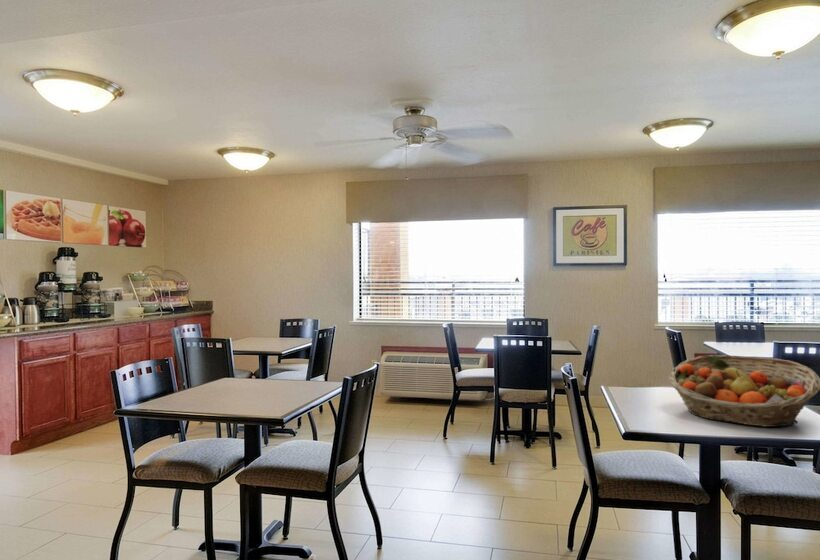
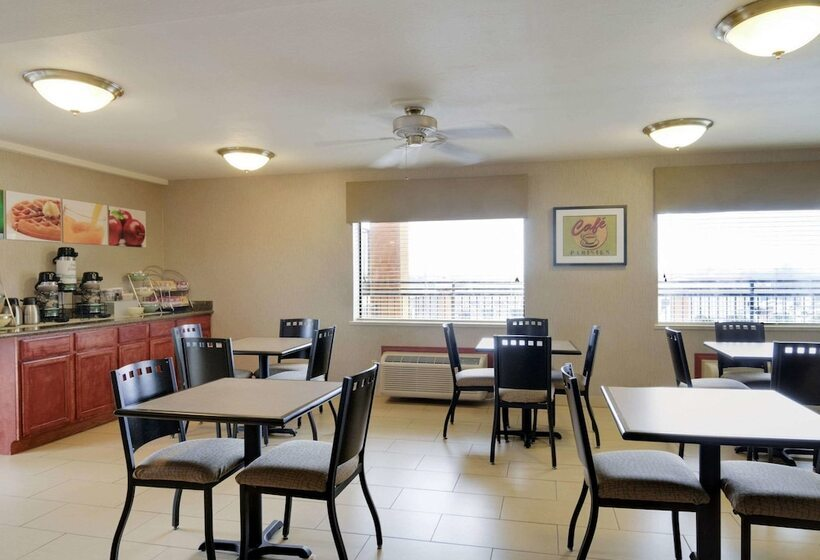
- fruit basket (740, 388)
